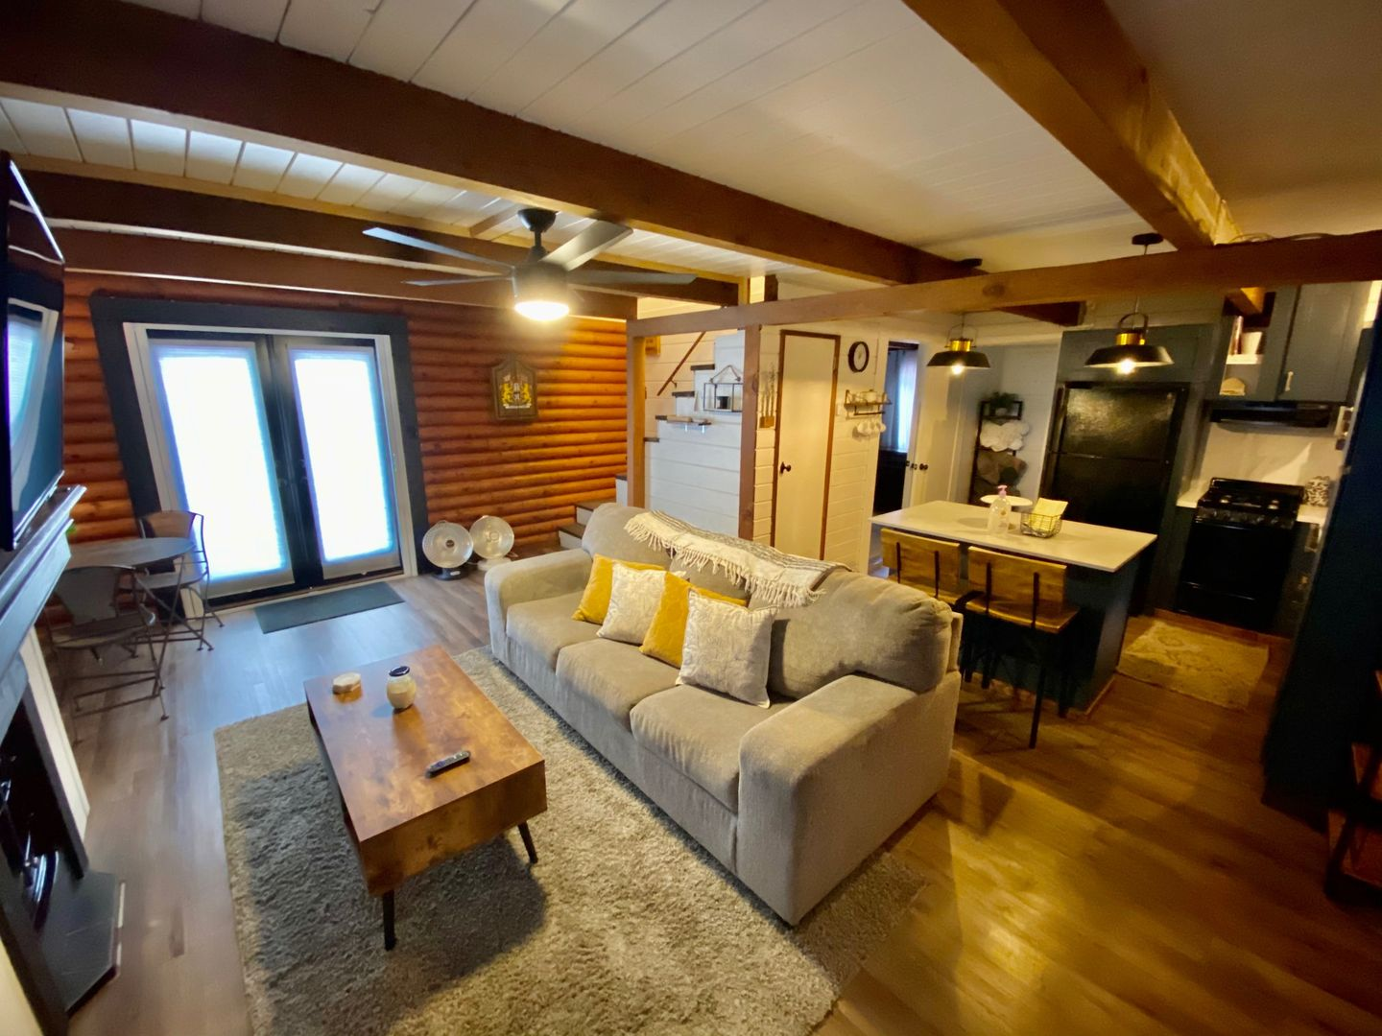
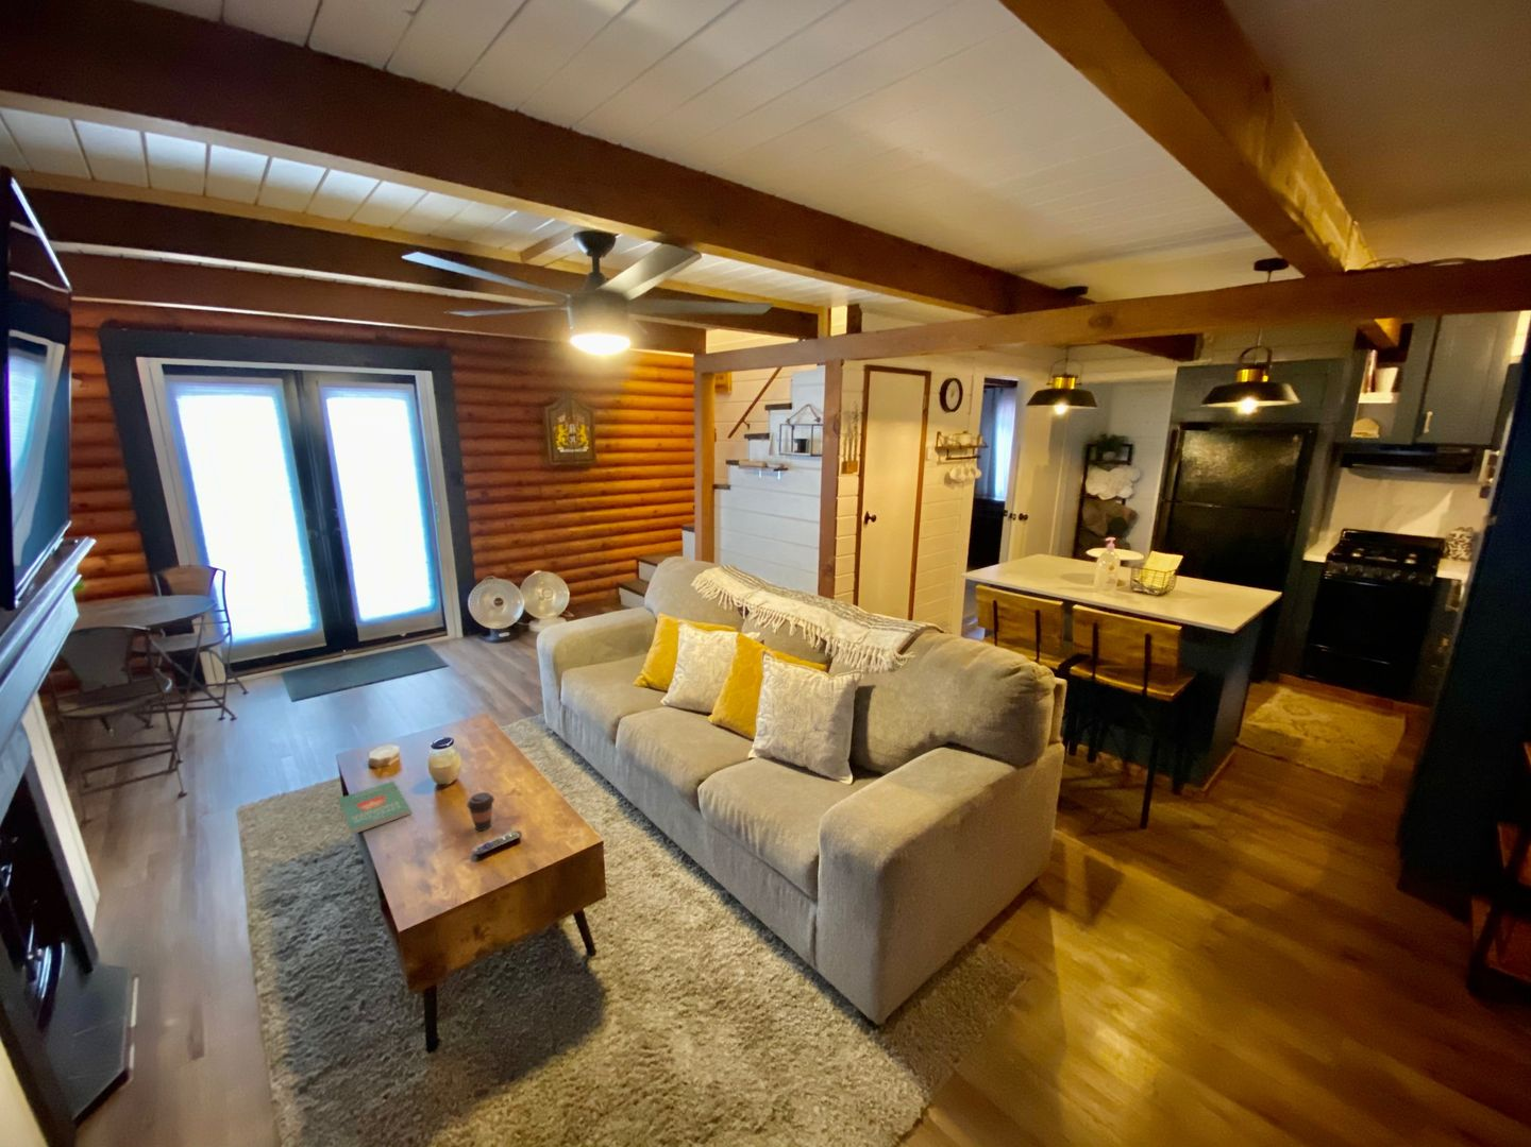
+ coffee cup (482, 811)
+ book (374, 805)
